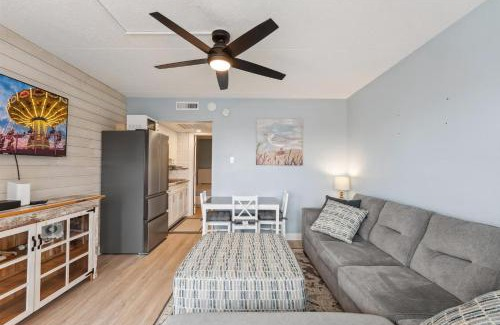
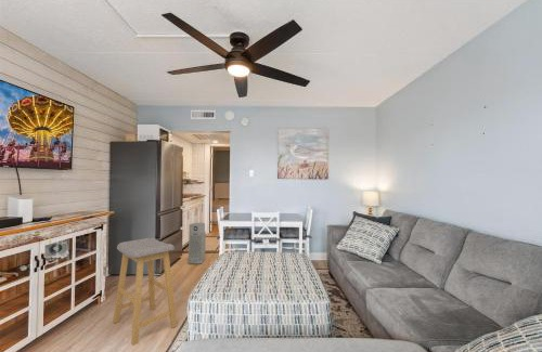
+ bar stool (141, 283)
+ air purifier (197, 242)
